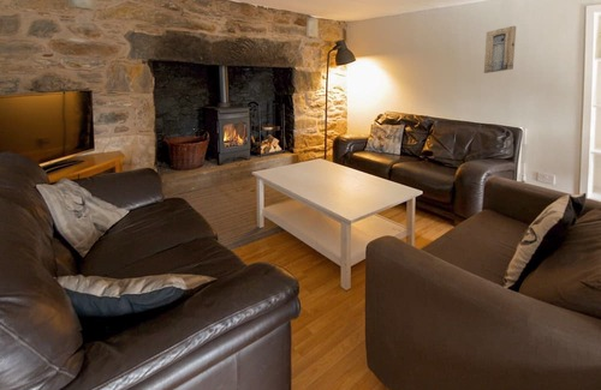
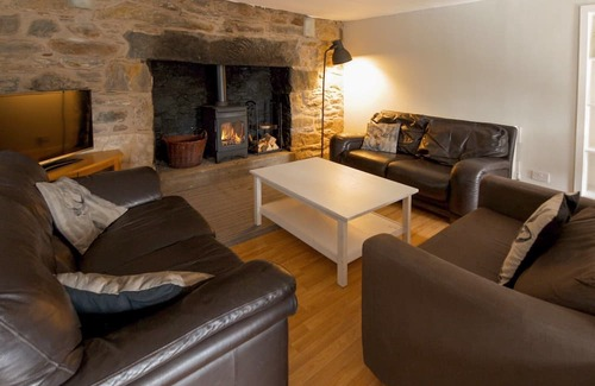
- wall art (499, 49)
